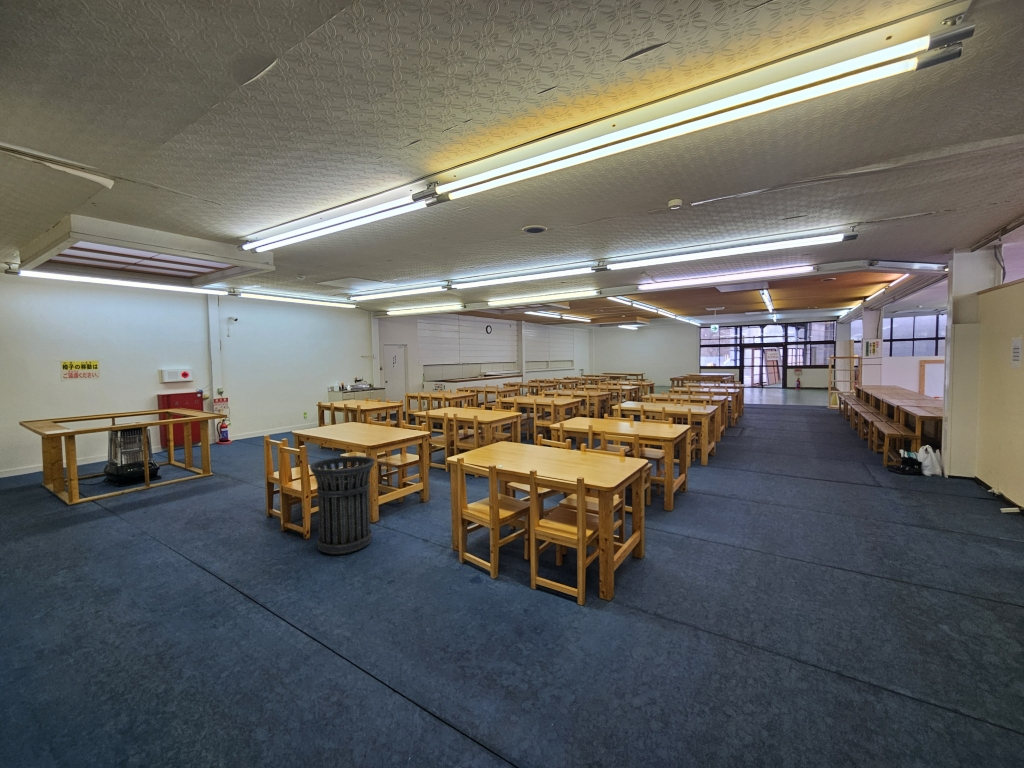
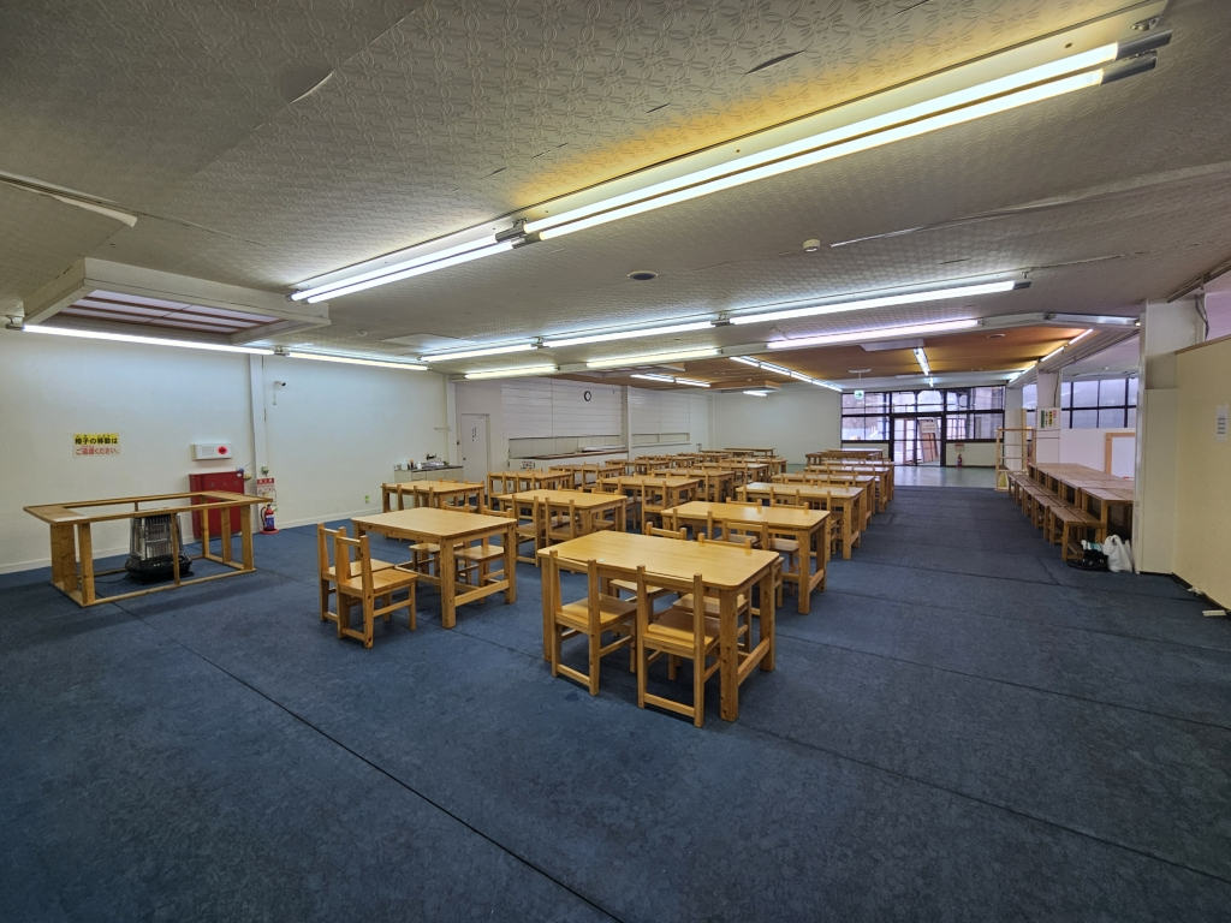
- trash can (344, 503)
